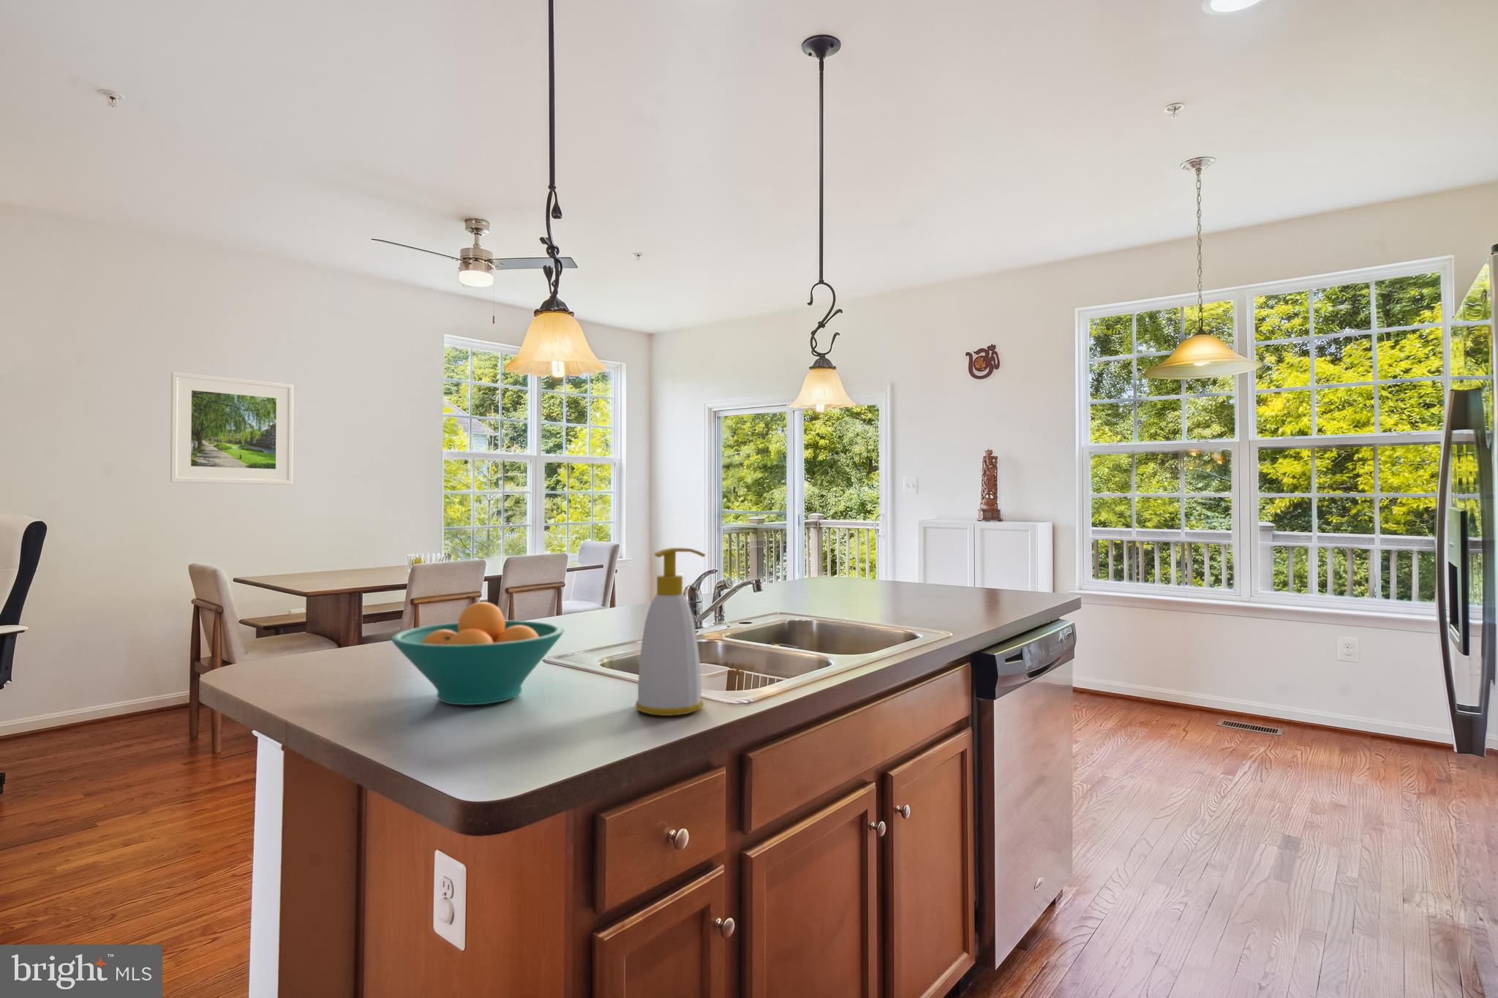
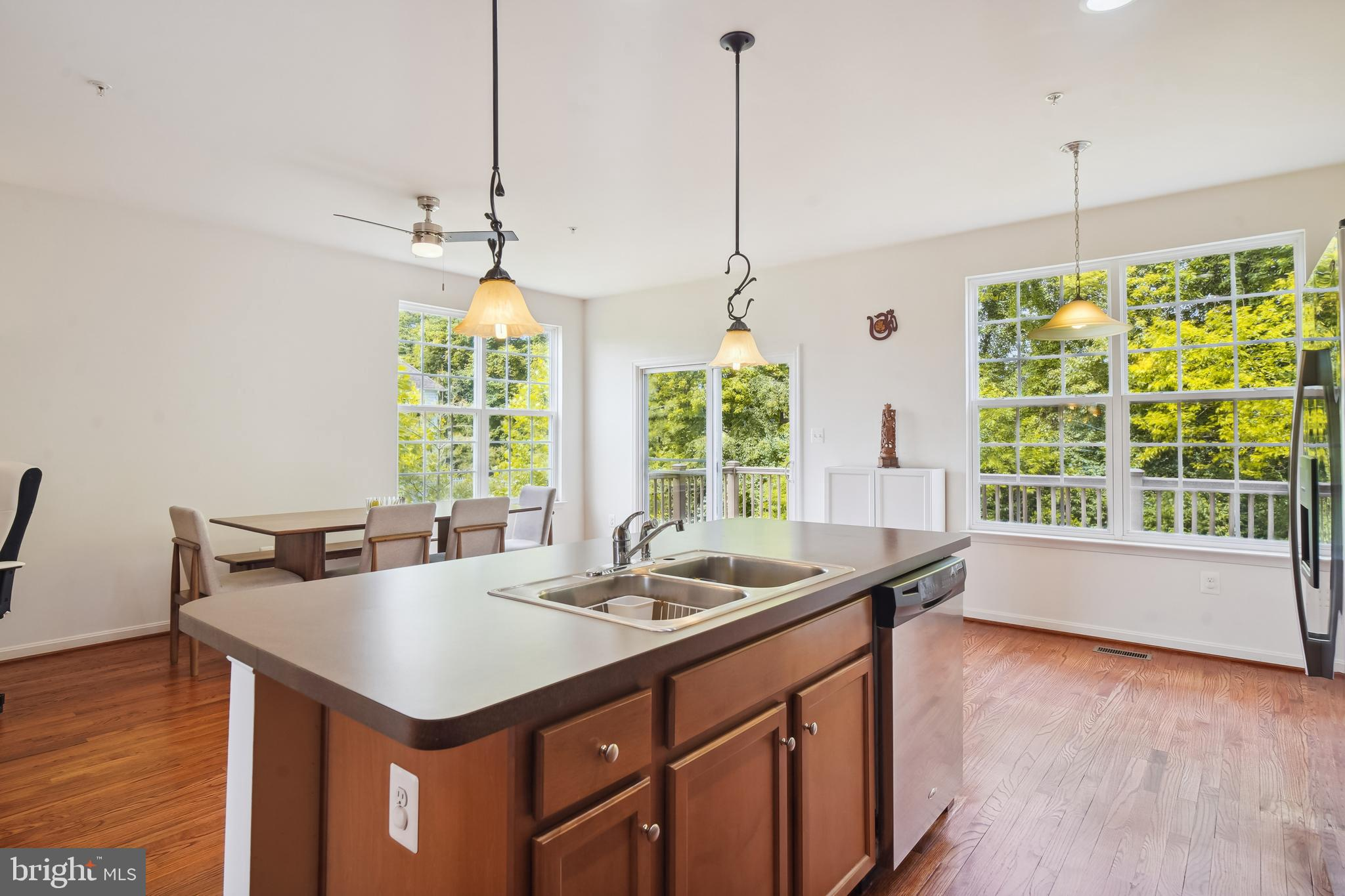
- fruit bowl (480, 649)
- soap bottle (670, 628)
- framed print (235, 431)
